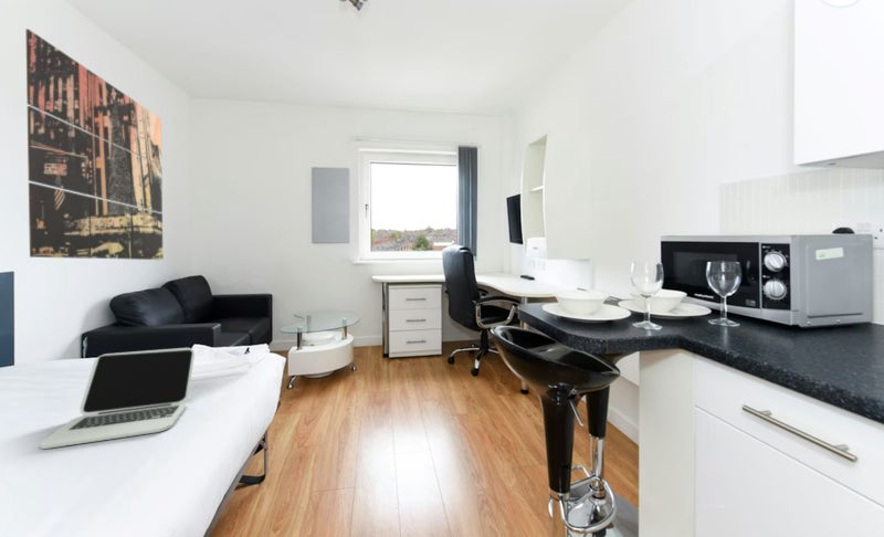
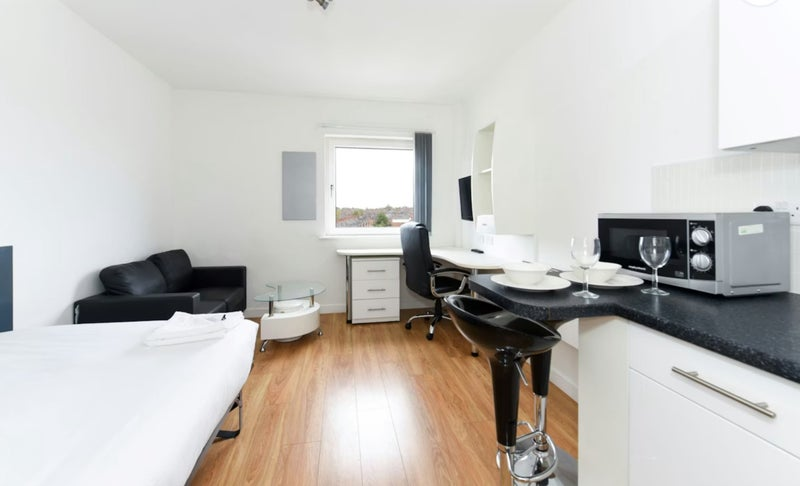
- wall art (110, 171)
- laptop (129, 389)
